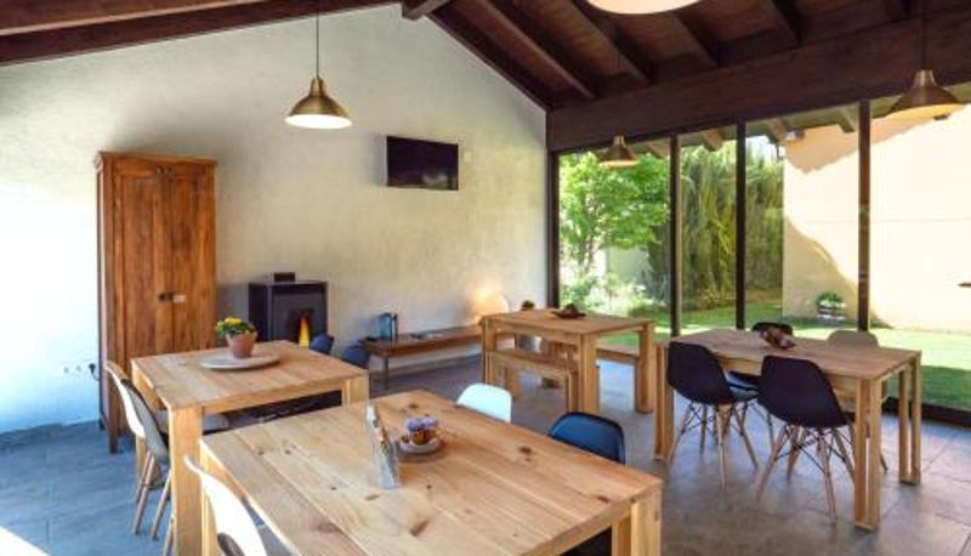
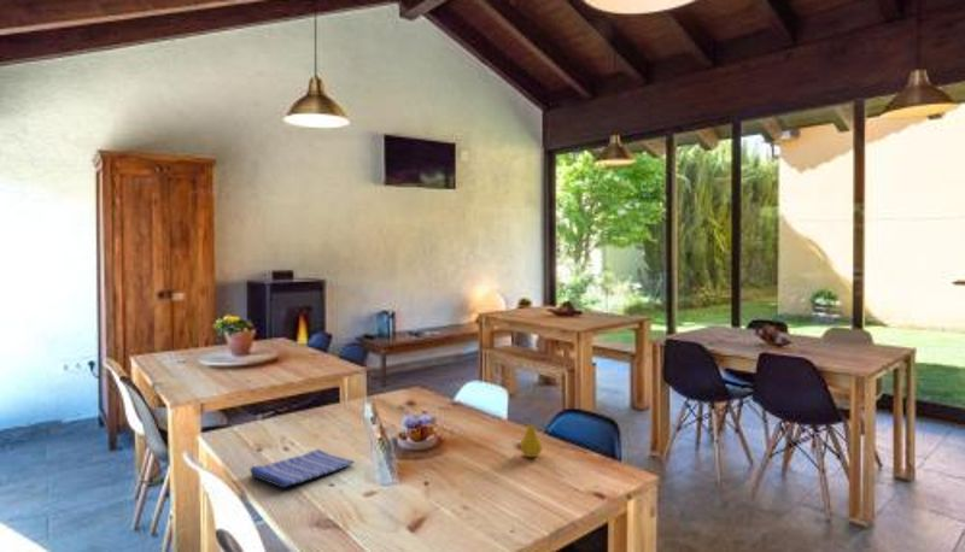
+ fruit (531, 435)
+ dish towel (302, 465)
